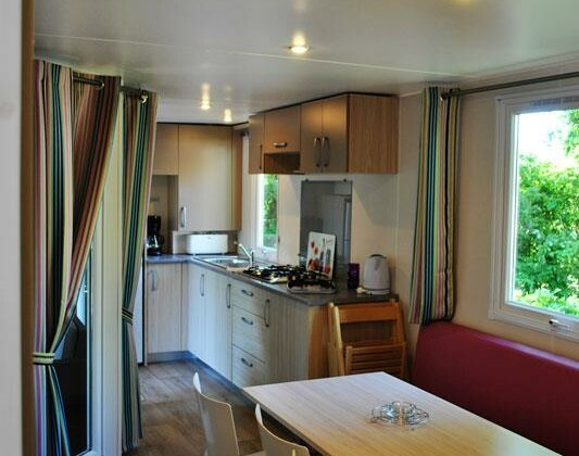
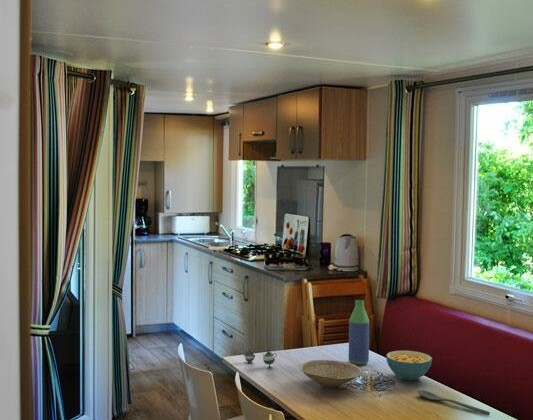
+ teapot (263, 356)
+ bottle (359, 332)
+ cereal bowl (408, 367)
+ bowl (330, 376)
+ spoon (452, 401)
